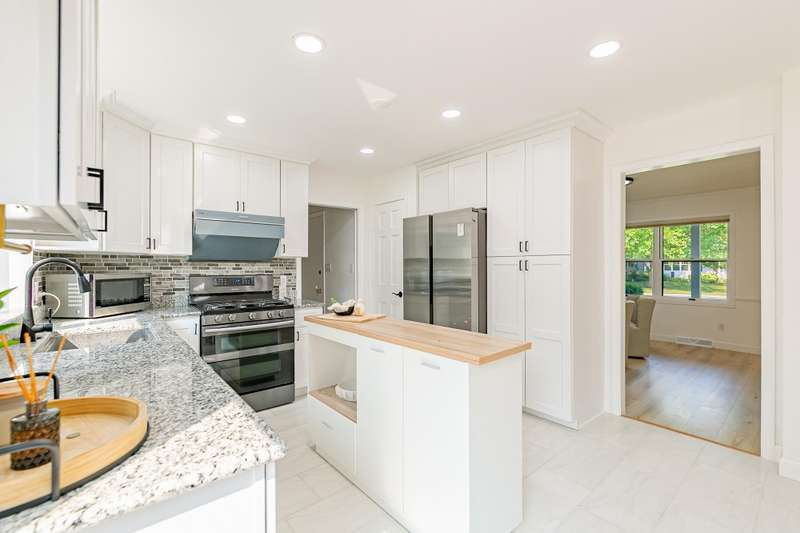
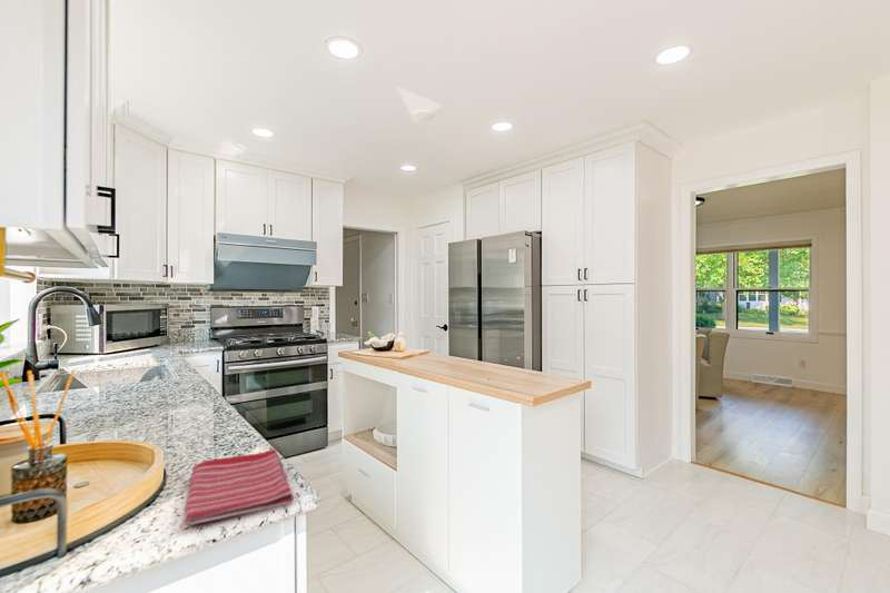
+ dish towel (239, 481)
